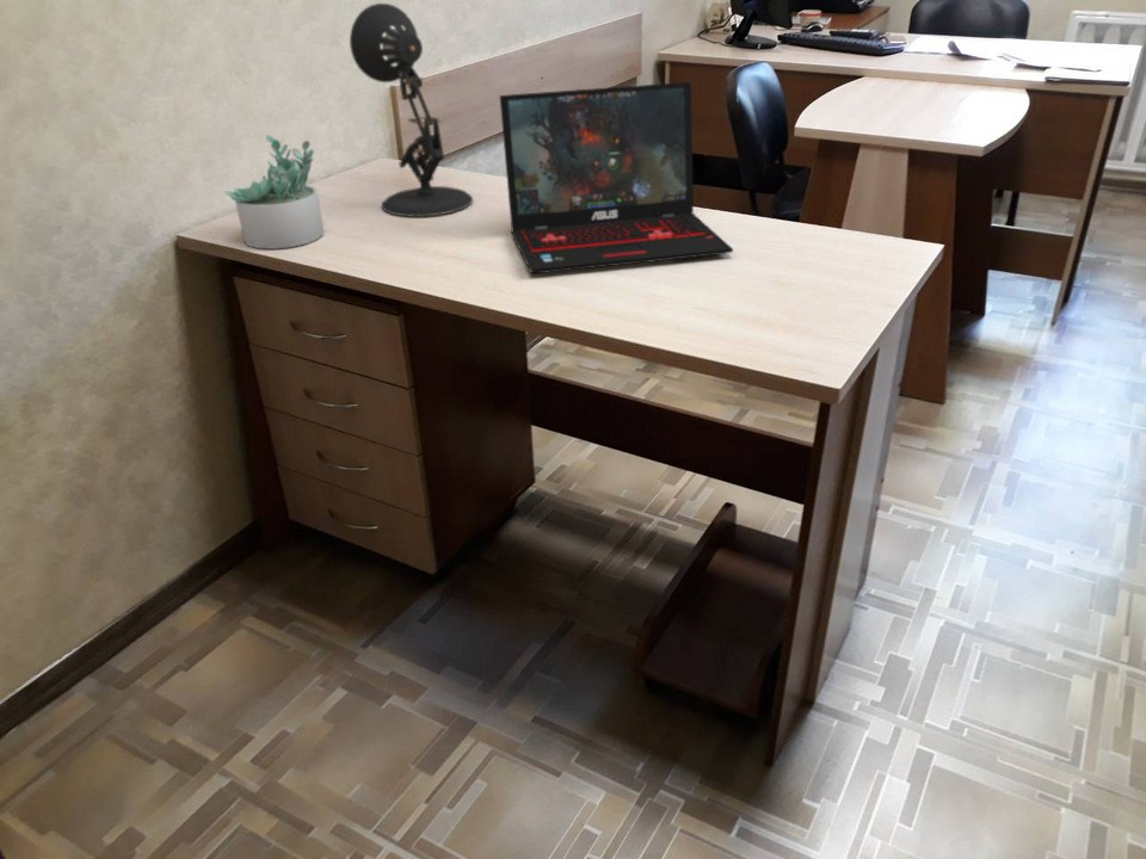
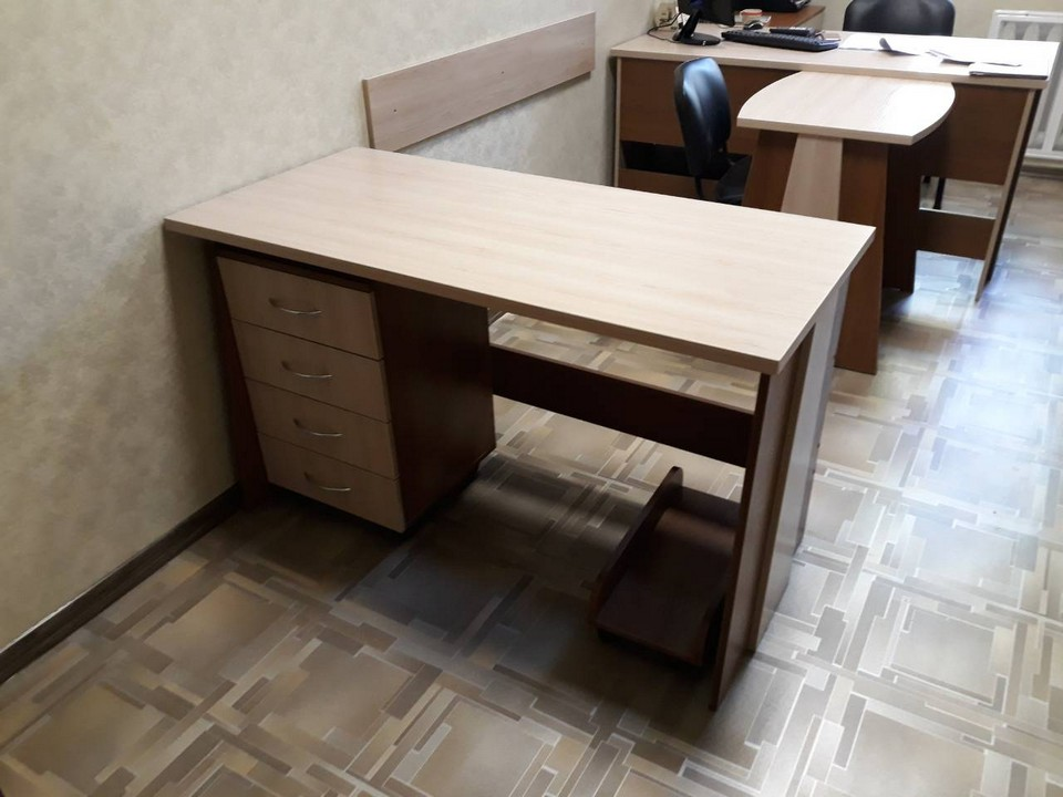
- laptop (615, 174)
- succulent plant (272, 187)
- desk lamp (414, 109)
